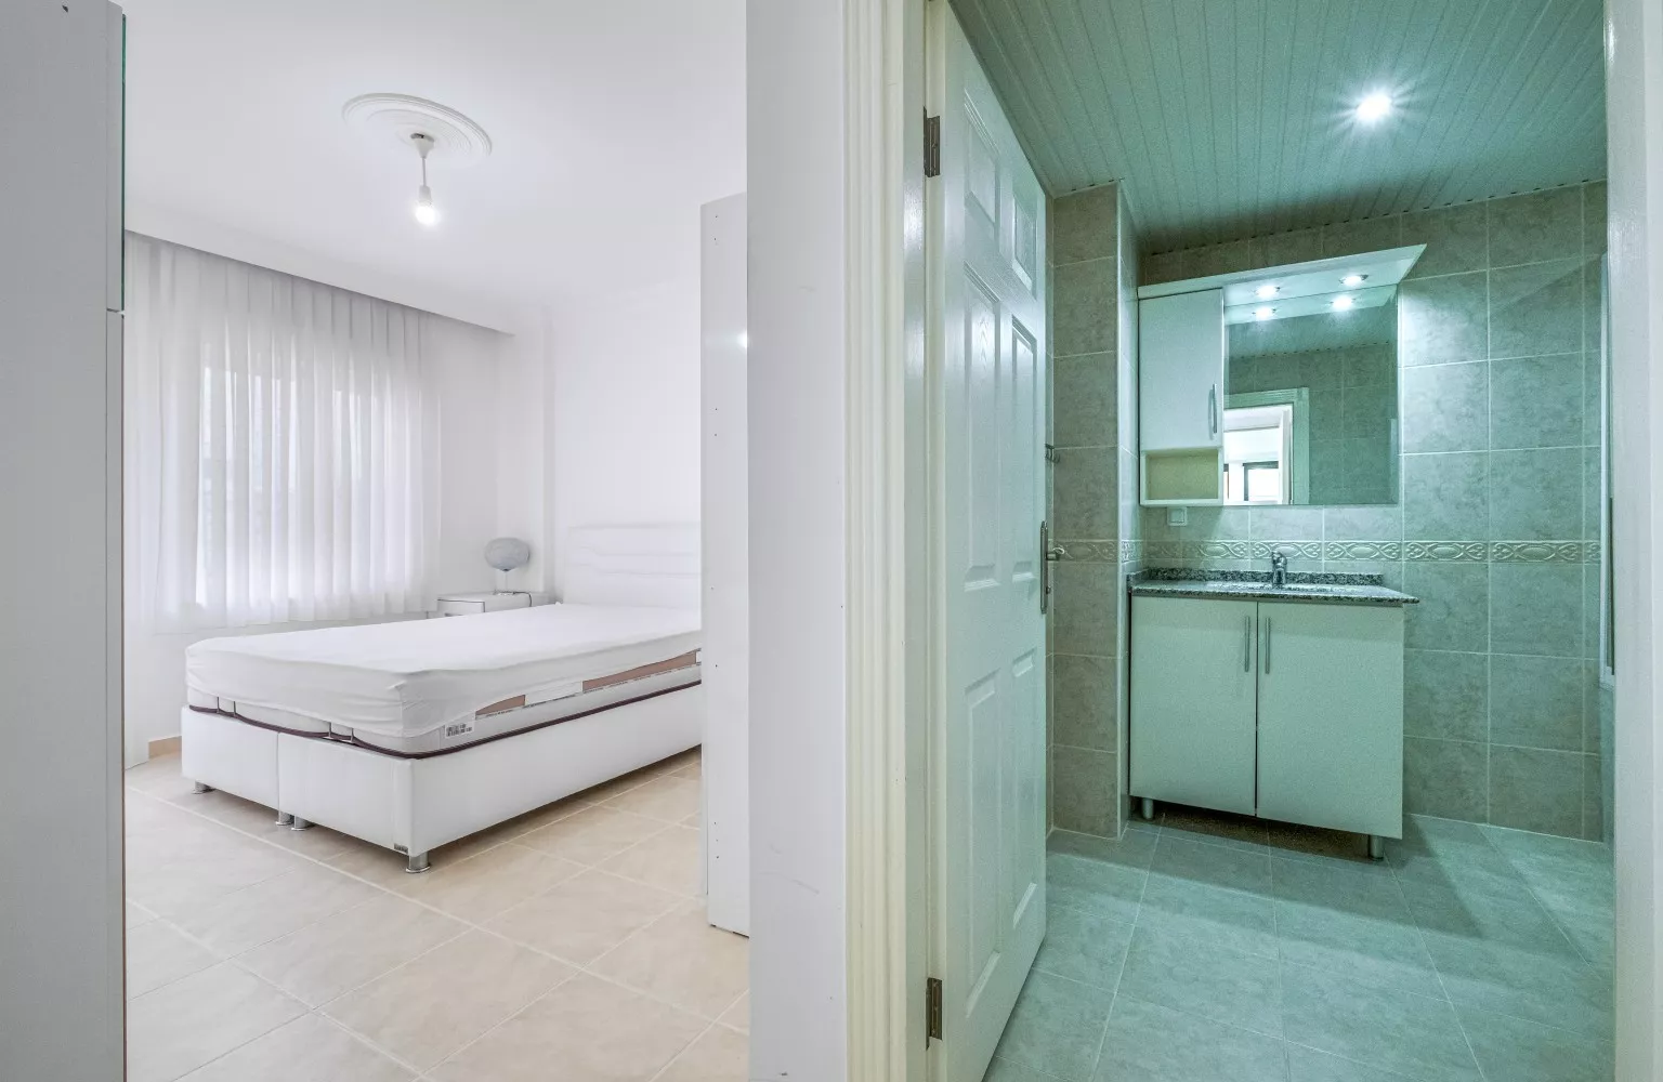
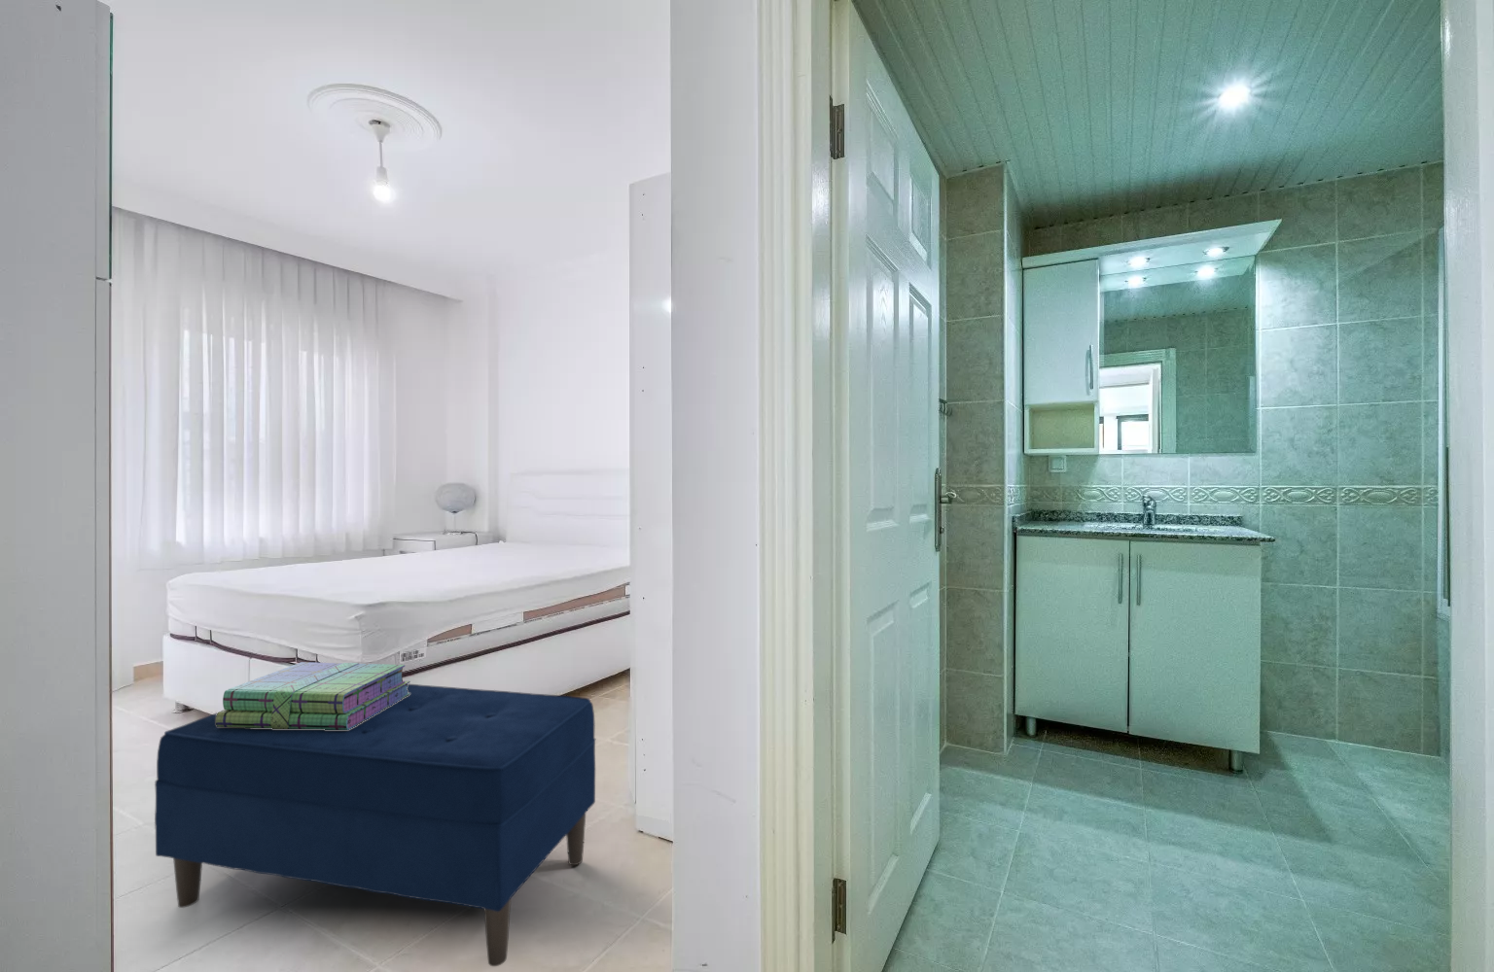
+ stack of books (320, 692)
+ bench (392, 797)
